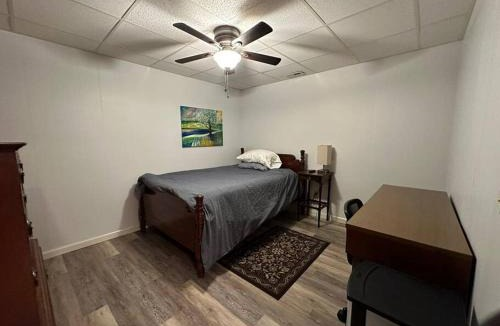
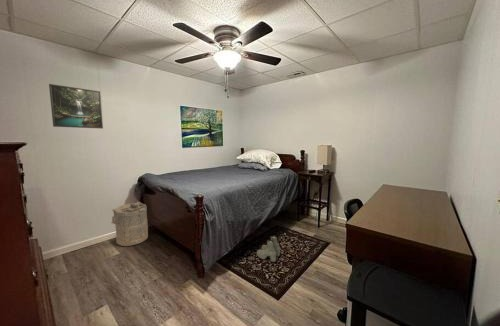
+ boots (268, 246)
+ laundry hamper (130, 222)
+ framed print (78, 108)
